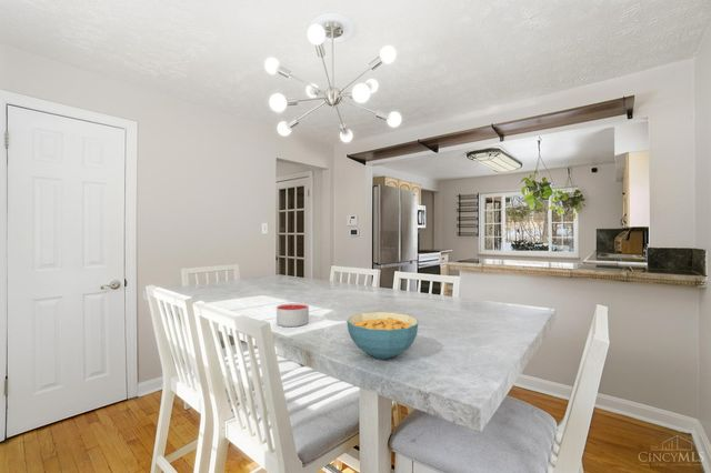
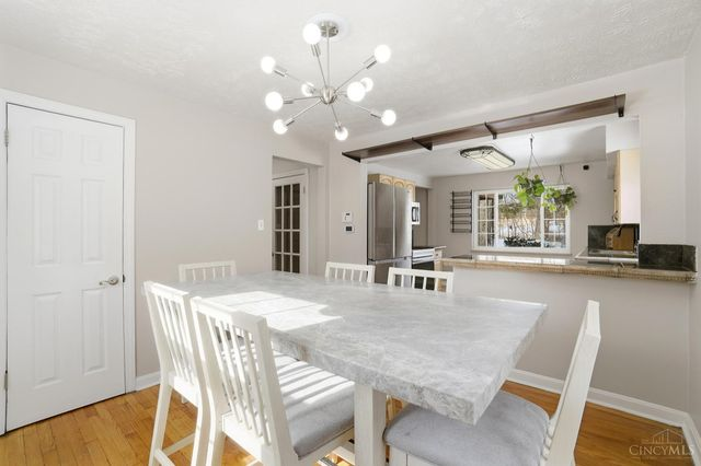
- cereal bowl (382, 338)
- candle (292, 313)
